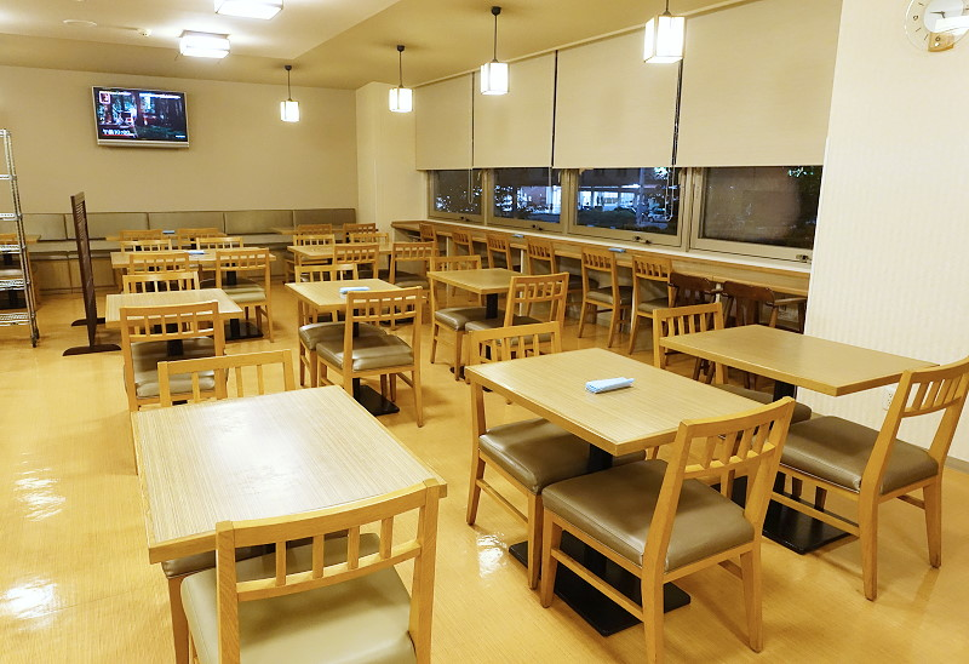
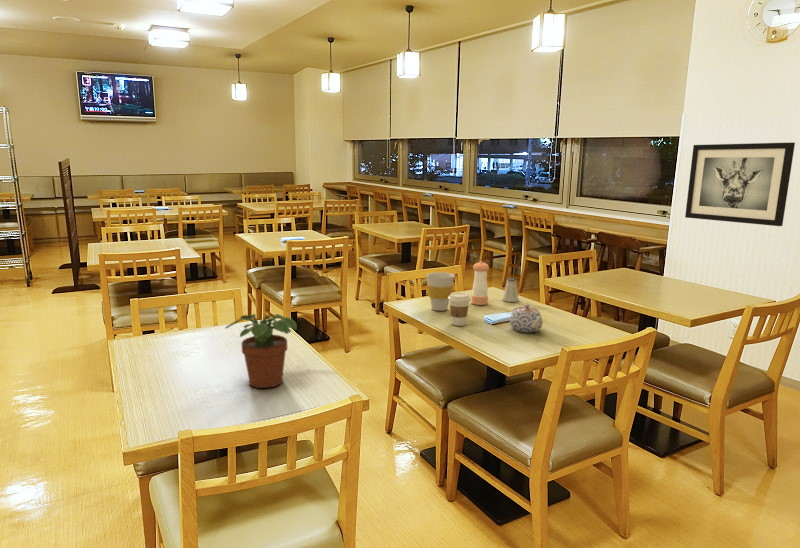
+ saltshaker (511, 289)
+ wall art (735, 183)
+ pepper shaker (480, 282)
+ potted plant (262, 350)
+ cup (439, 292)
+ coffee cup (459, 309)
+ teapot (527, 317)
